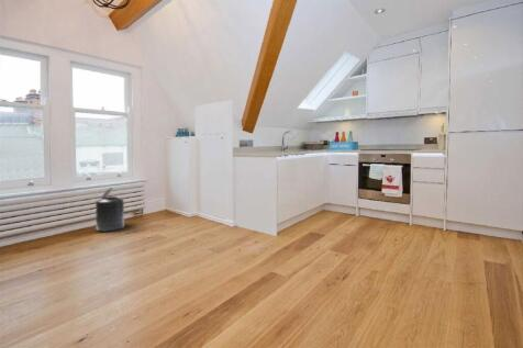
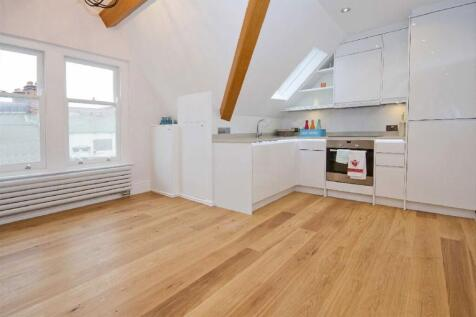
- trash can (110, 207)
